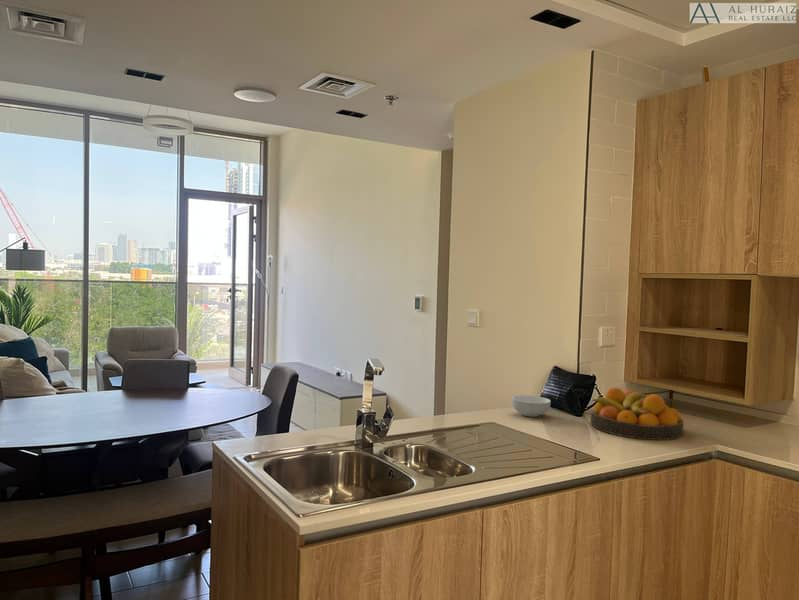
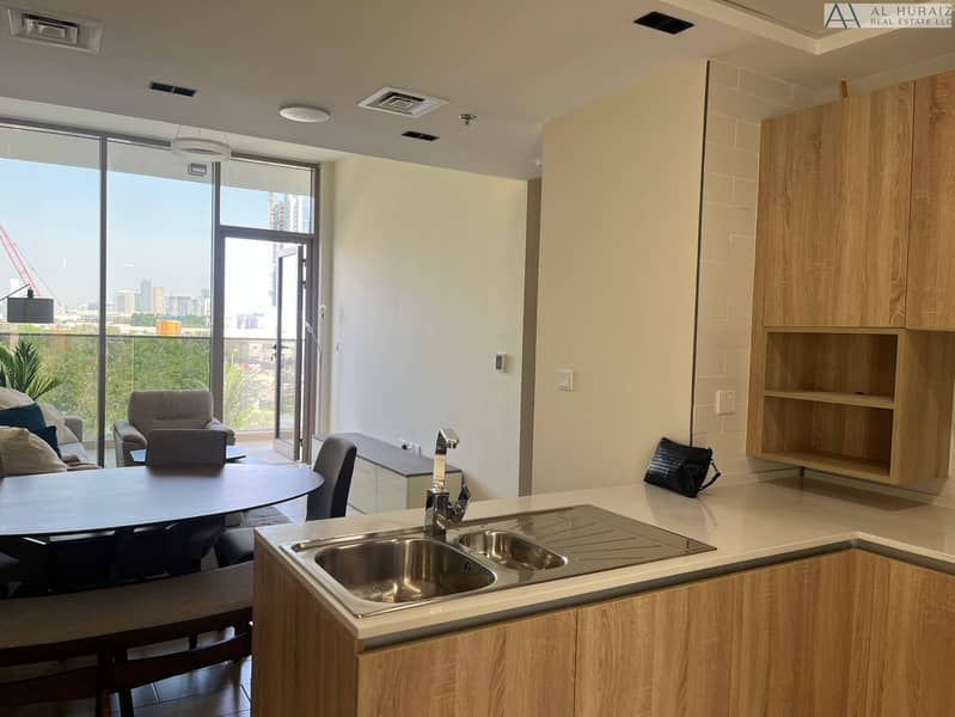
- cereal bowl (530, 406)
- fruit bowl (636, 409)
